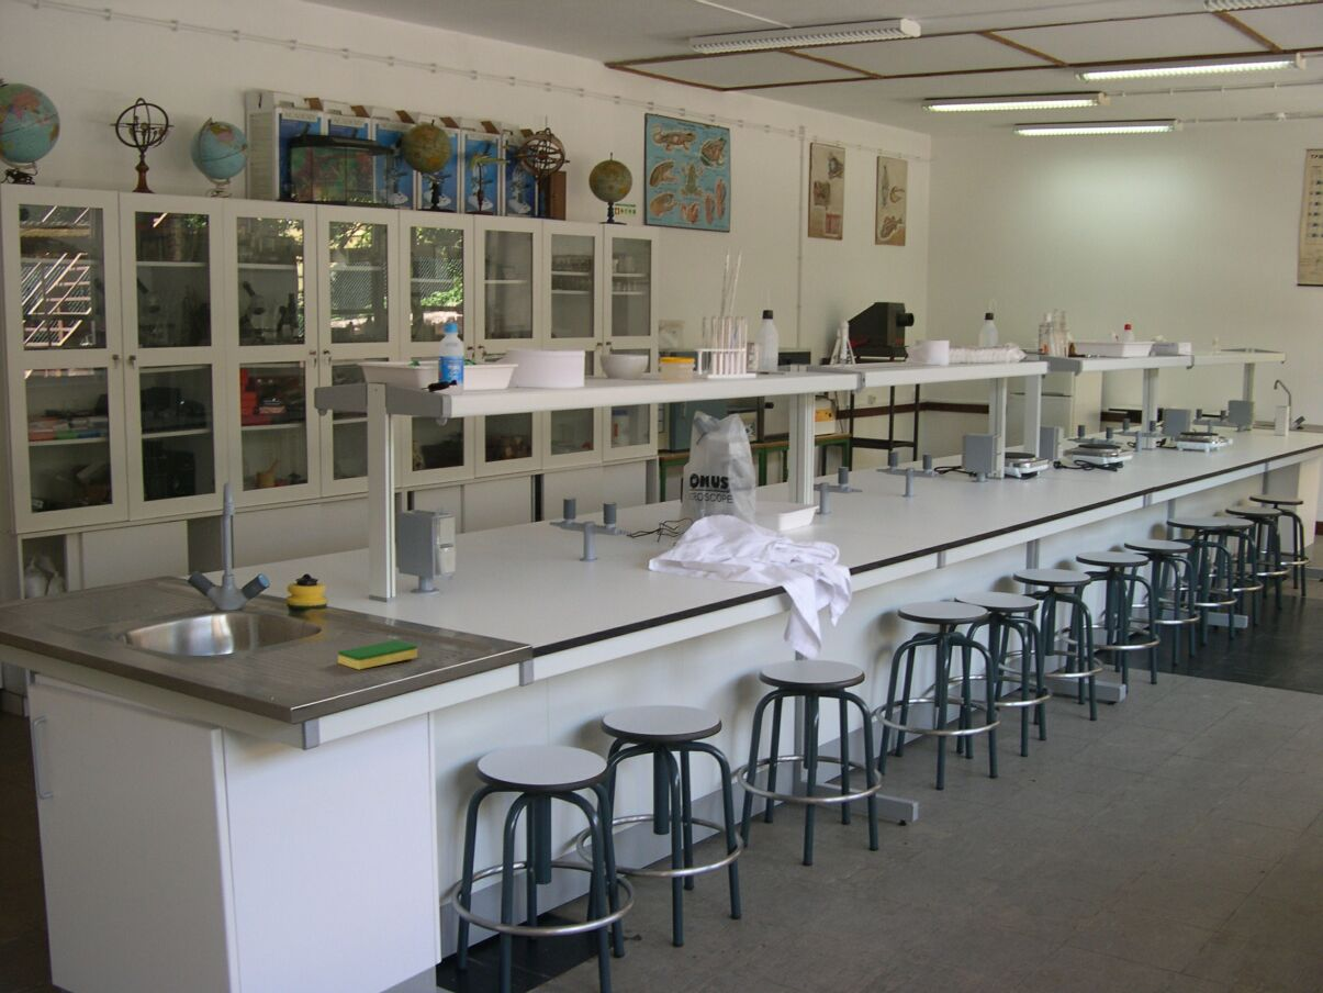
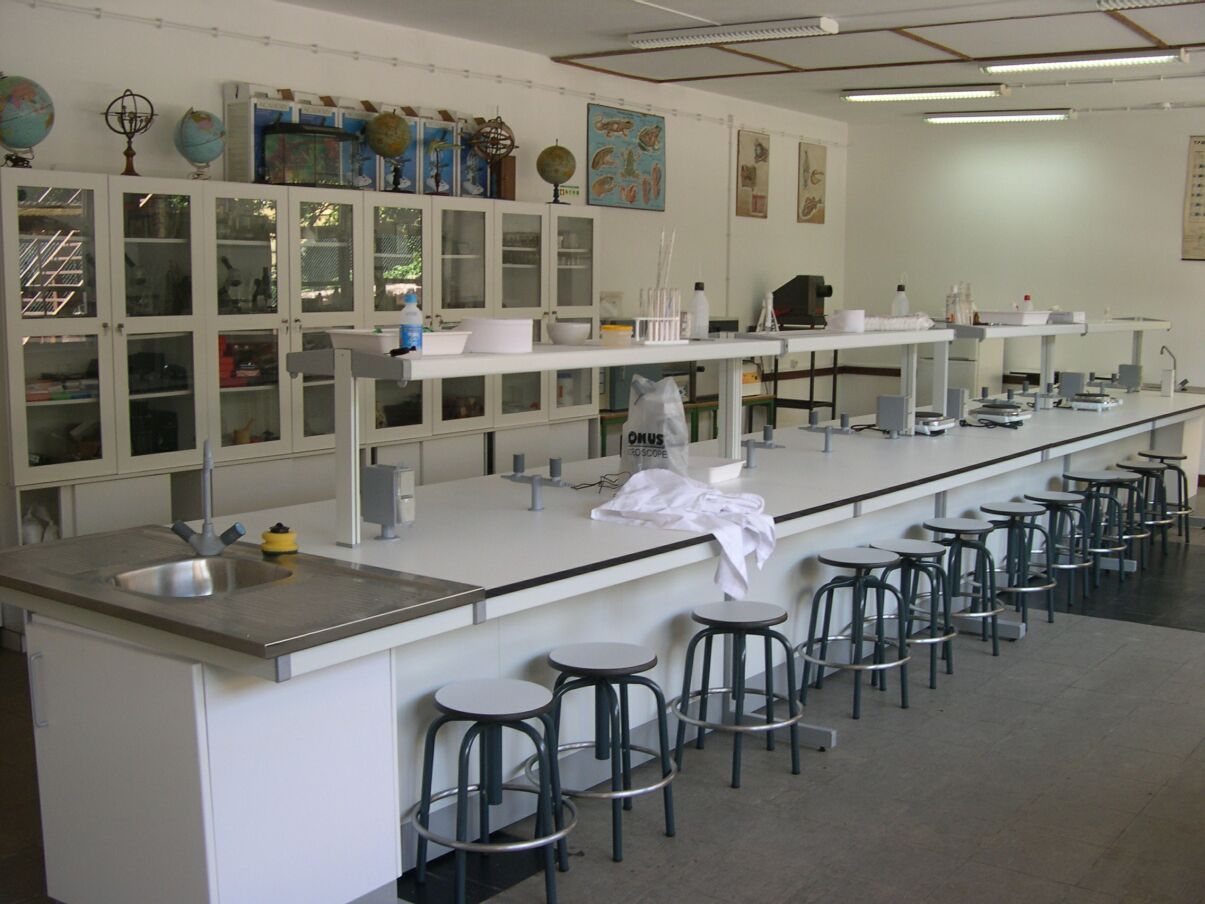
- dish sponge (378, 654)
